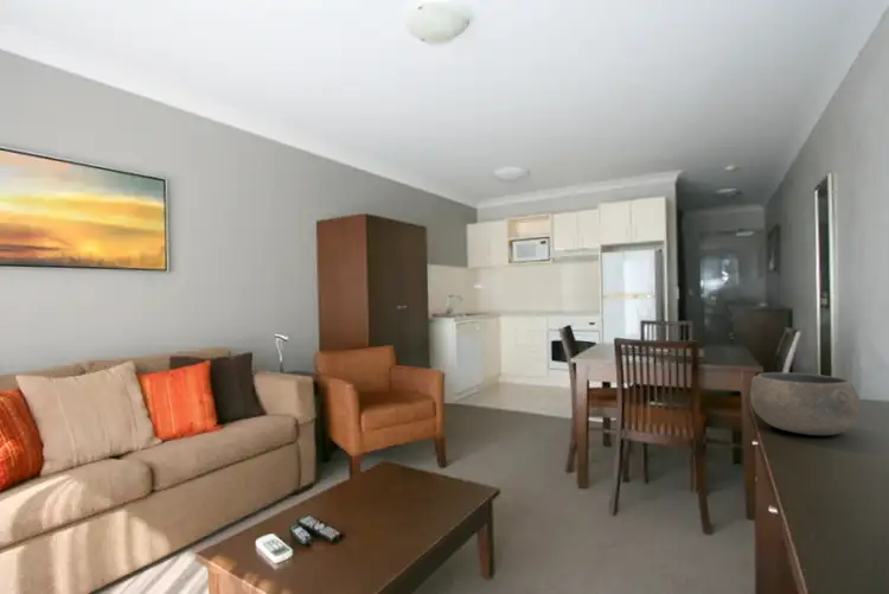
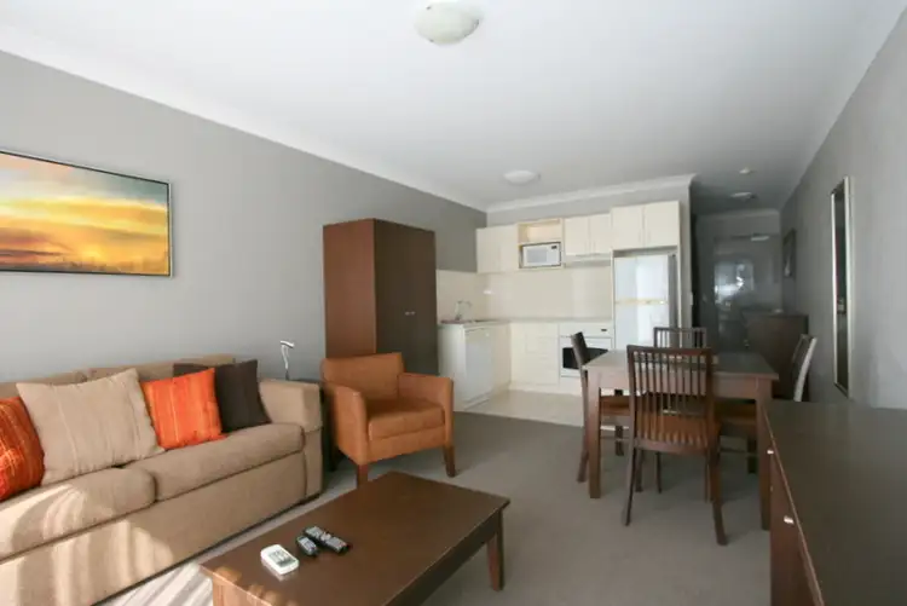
- bowl (801, 403)
